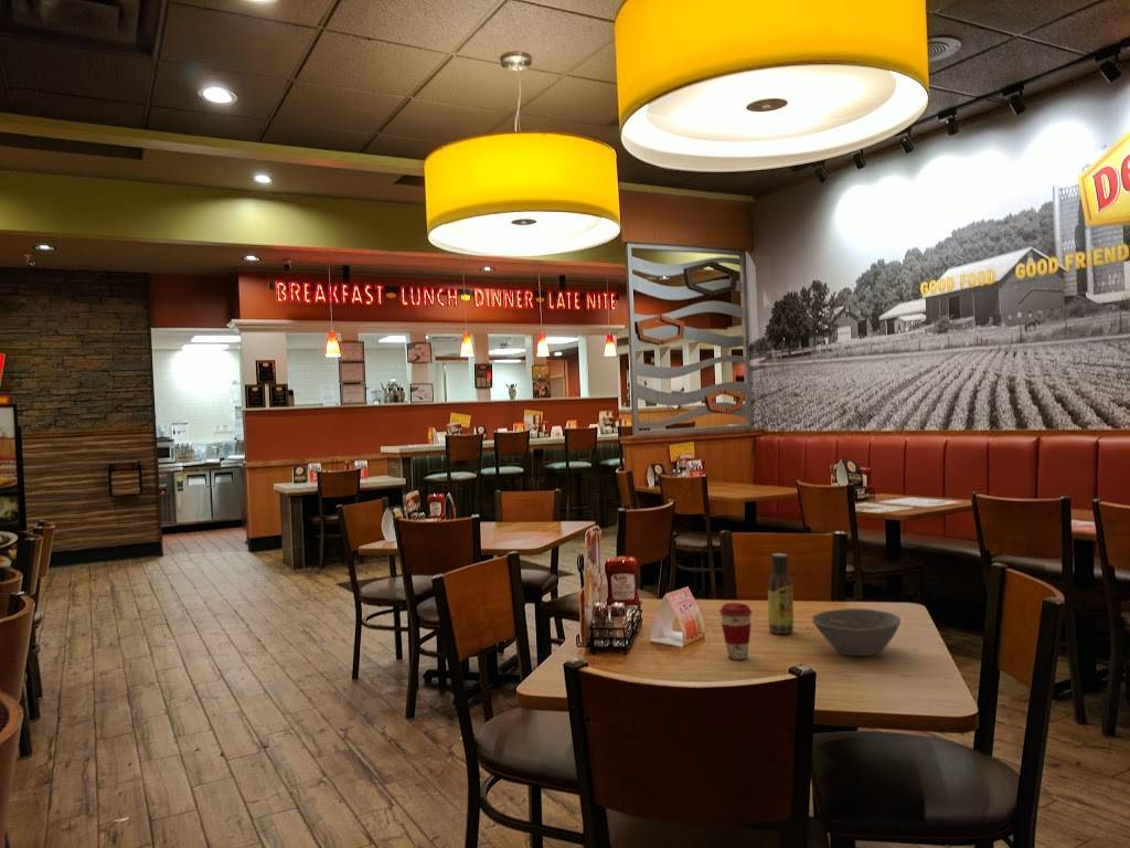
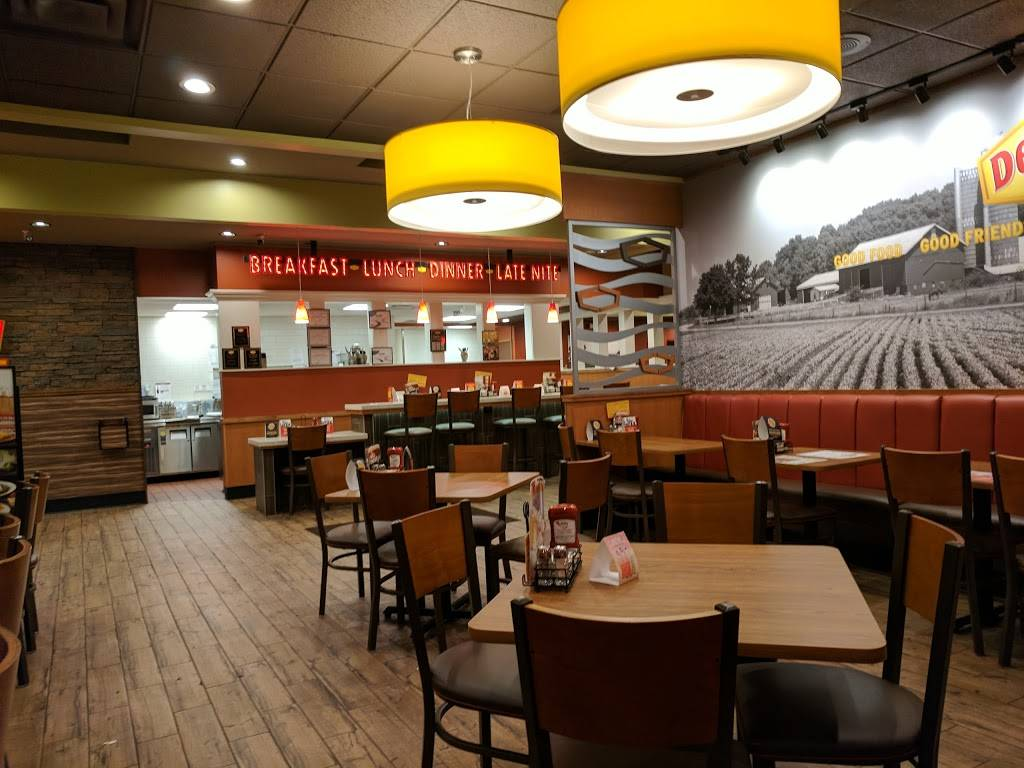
- coffee cup (736, 630)
- bowl (855, 634)
- sauce bottle (780, 593)
